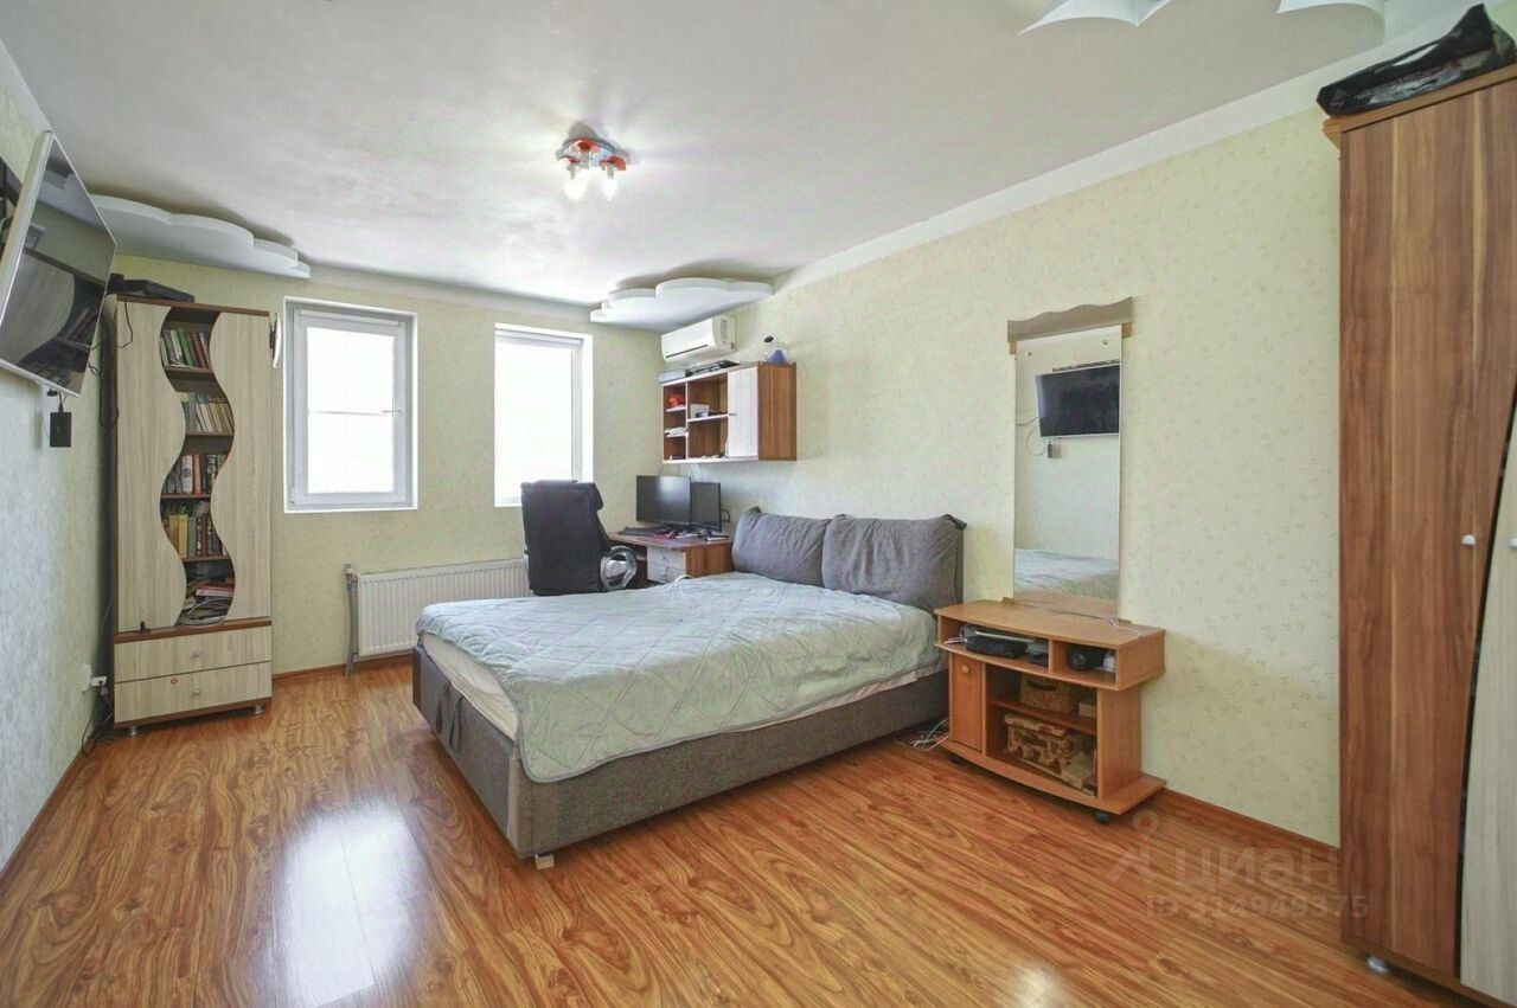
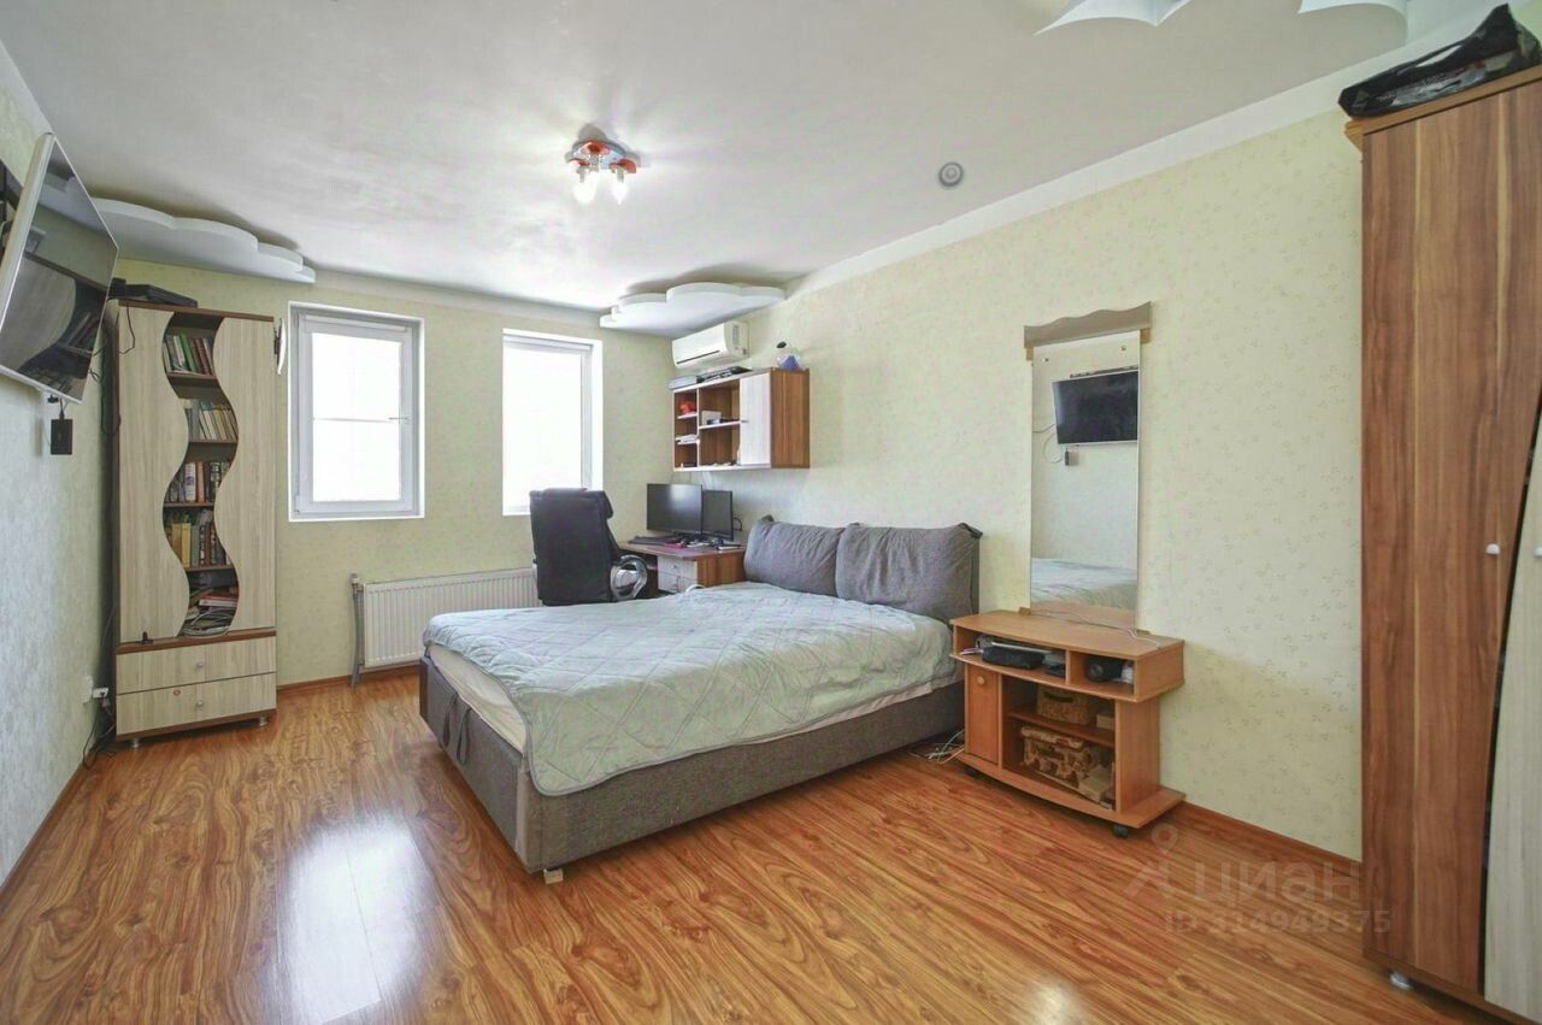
+ smoke detector (950, 173)
